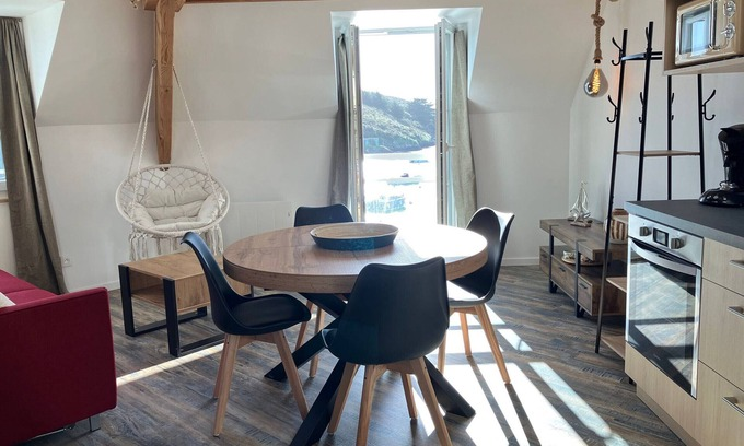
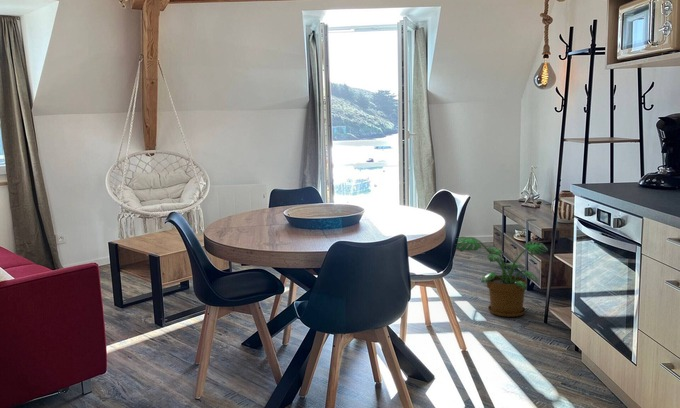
+ potted plant (499, 275)
